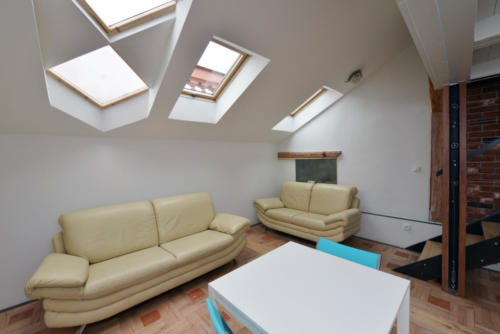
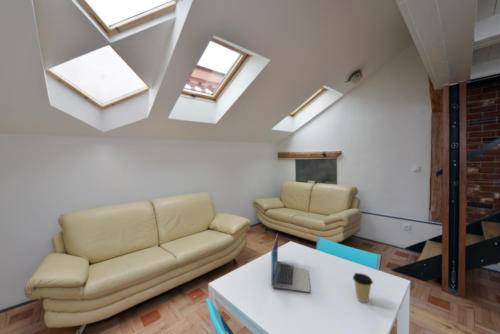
+ laptop (289, 264)
+ coffee cup (362, 287)
